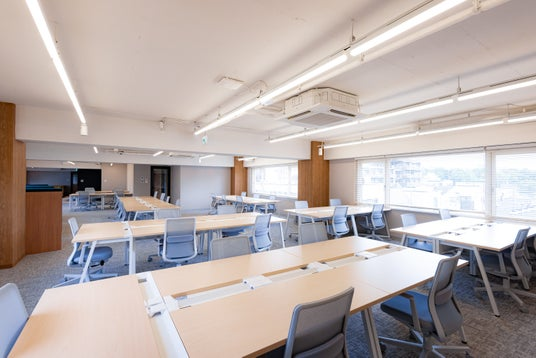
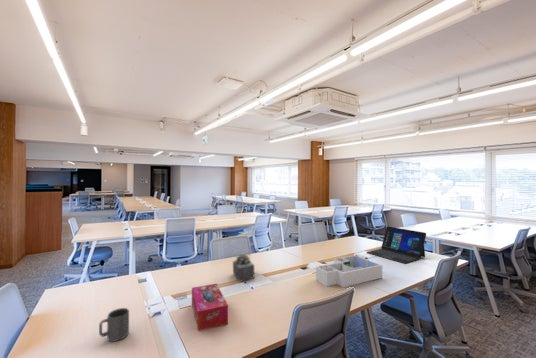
+ mug (114, 325)
+ tissue box (208, 304)
+ laptop (395, 243)
+ desk organizer (345, 270)
+ succulent plant (243, 265)
